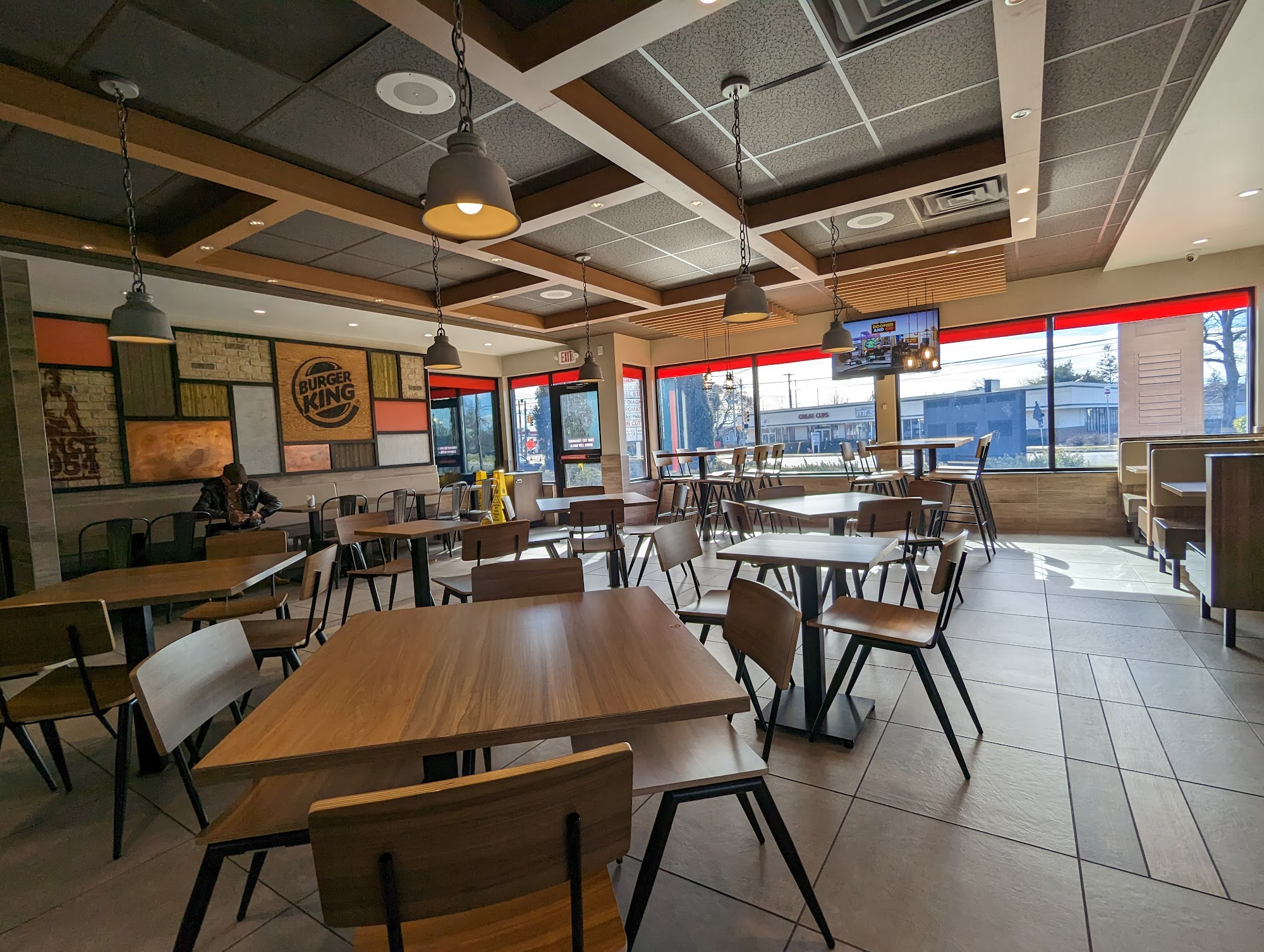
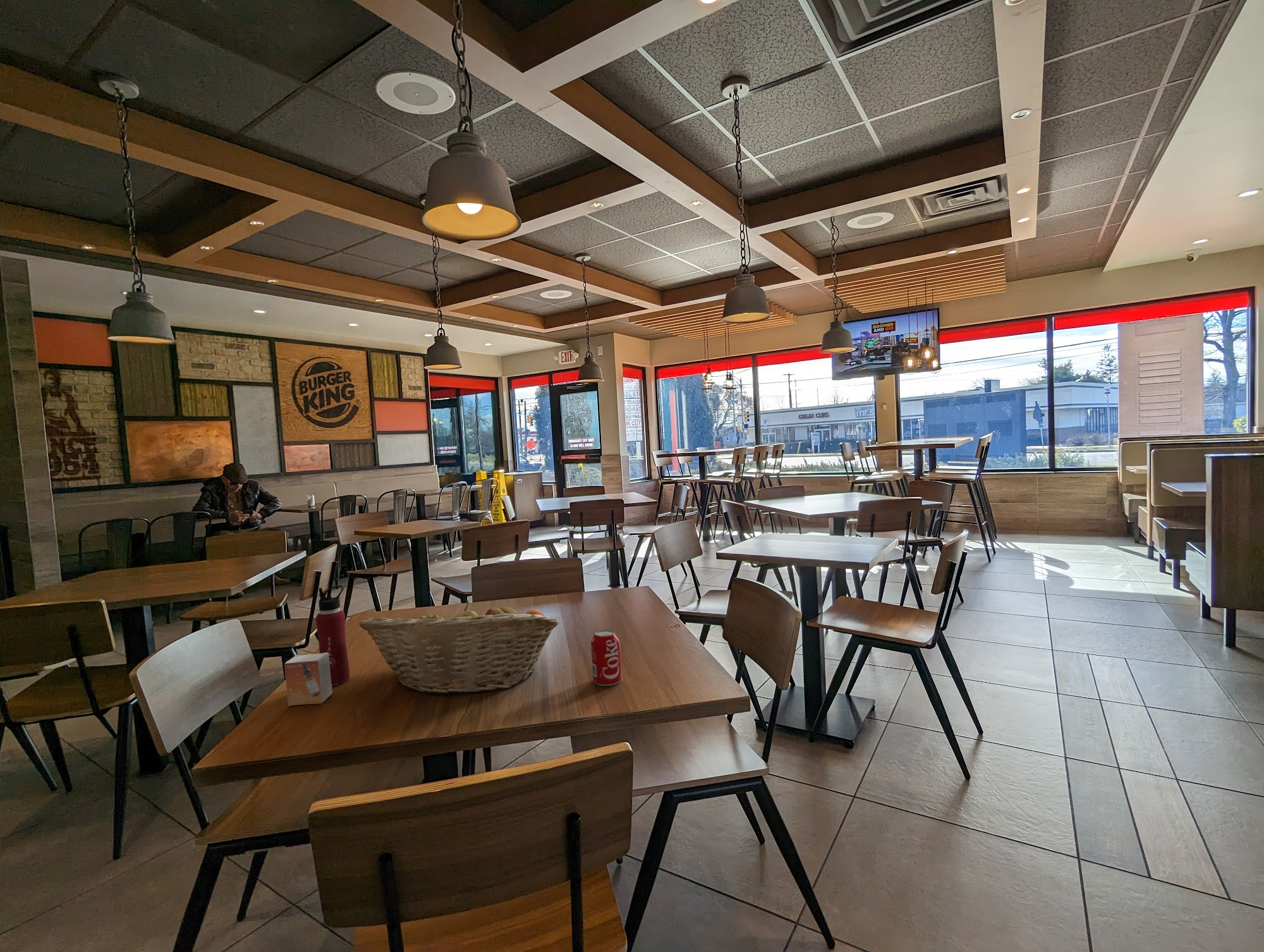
+ water bottle (332, 634)
+ beverage can (606, 656)
+ fruit basket (463, 637)
+ small box (308, 678)
